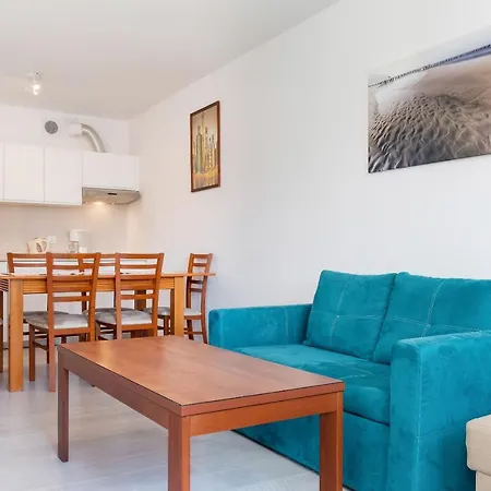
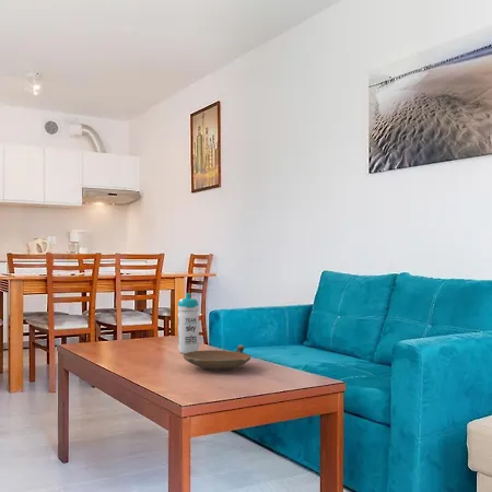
+ water bottle (188, 323)
+ bowl (216, 359)
